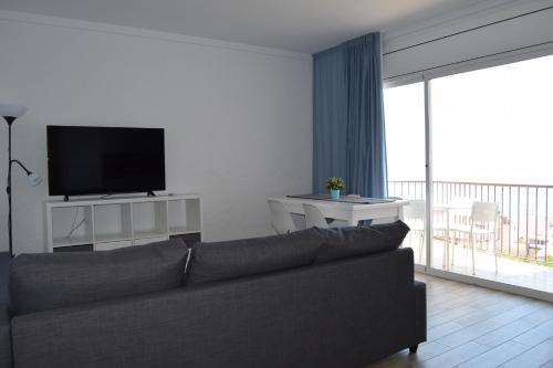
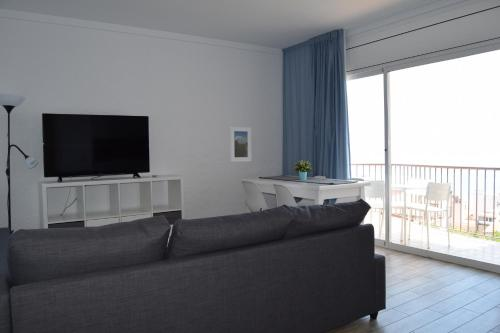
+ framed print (240, 144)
